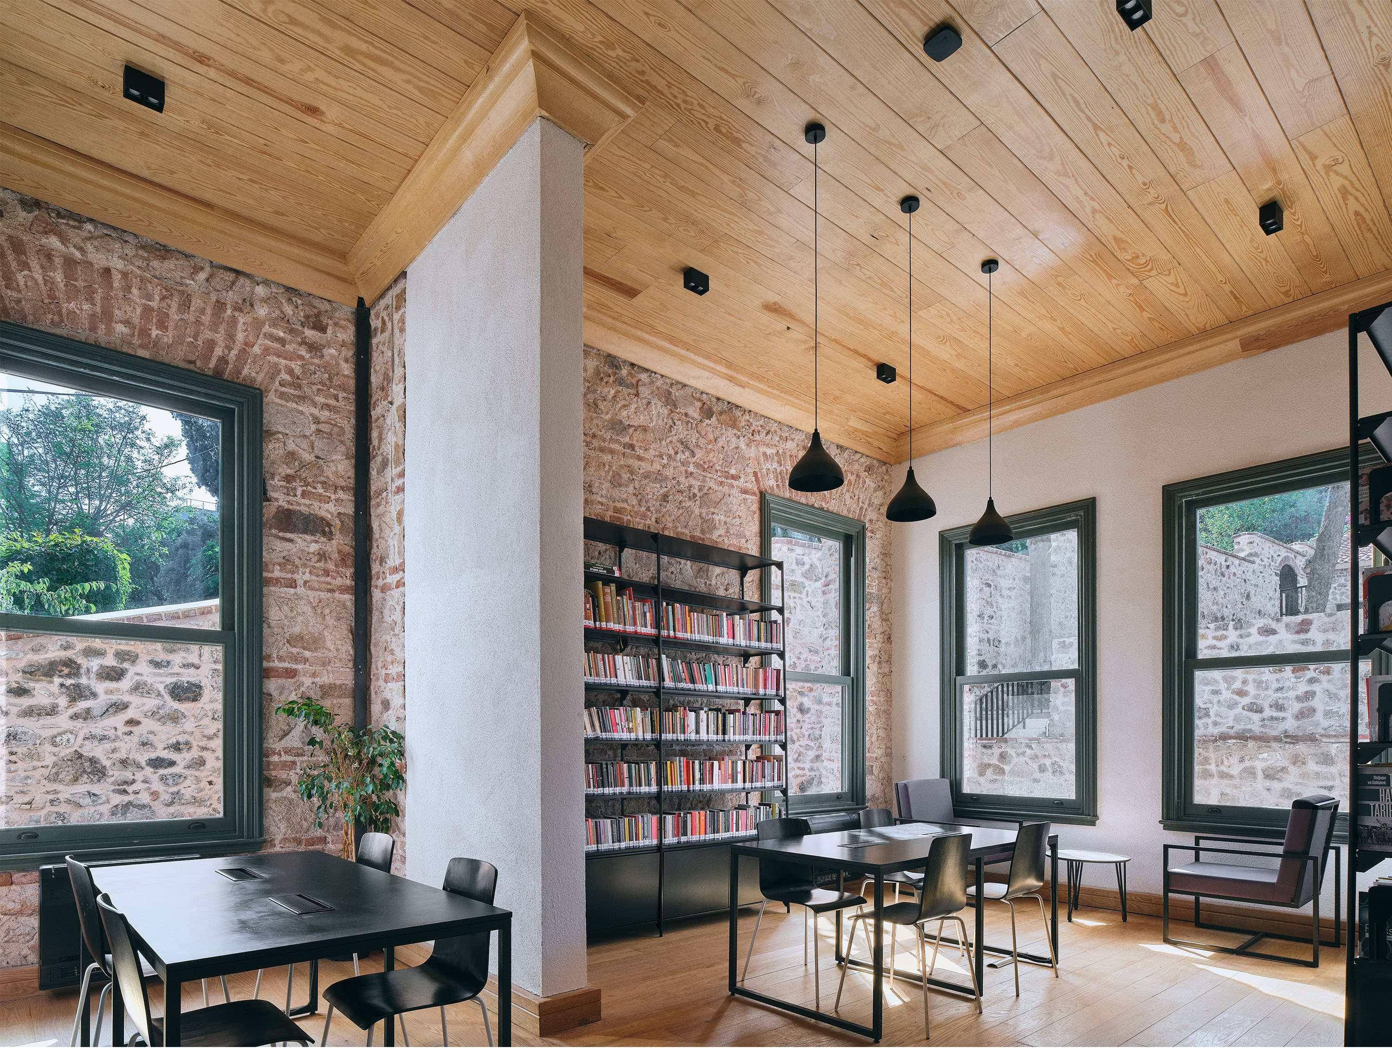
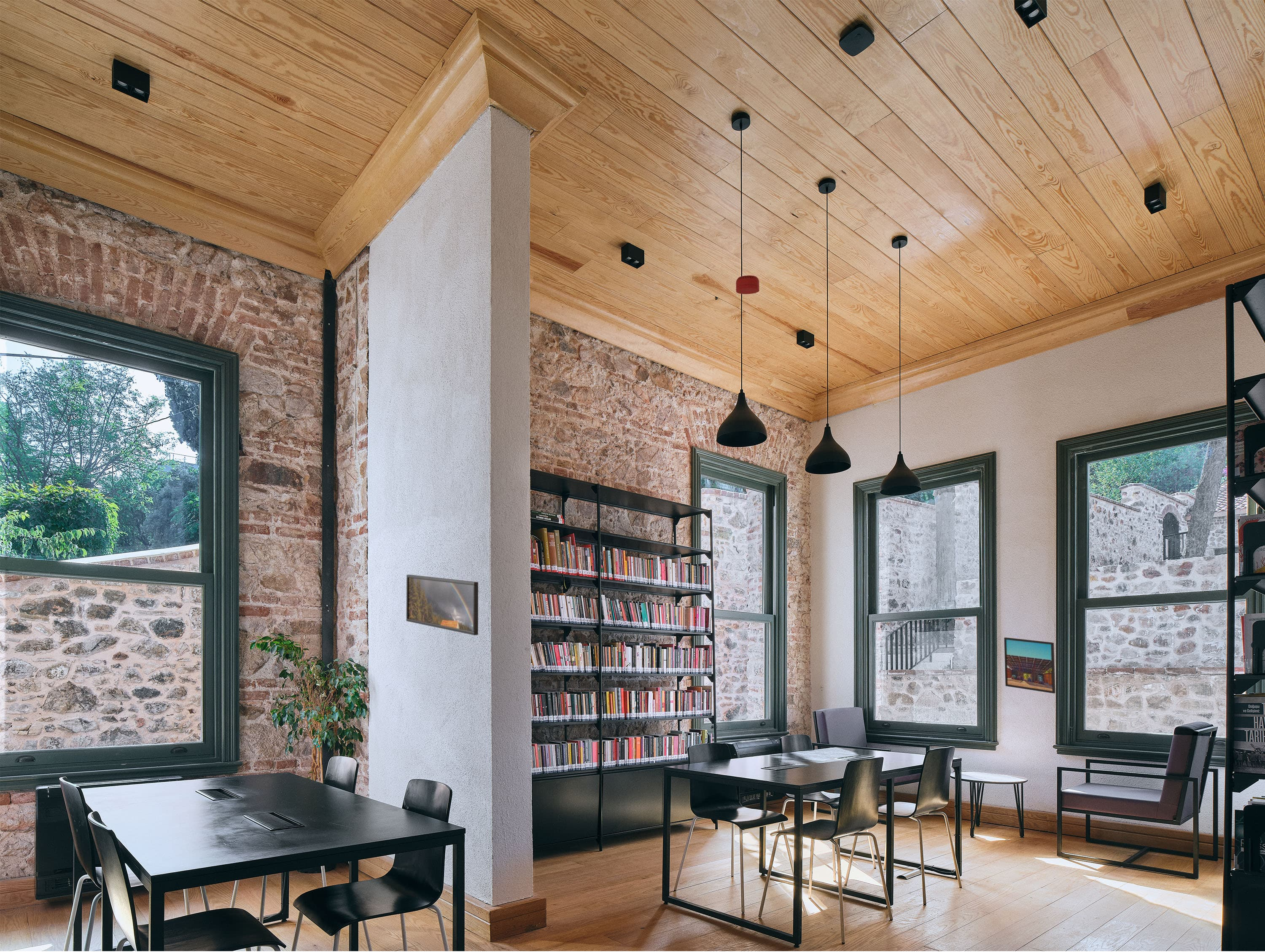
+ smoke detector (747, 284)
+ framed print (1029, 664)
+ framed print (440, 602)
